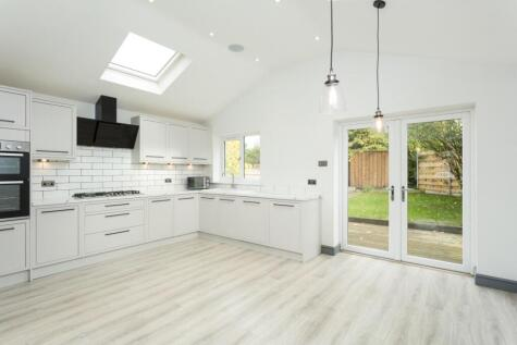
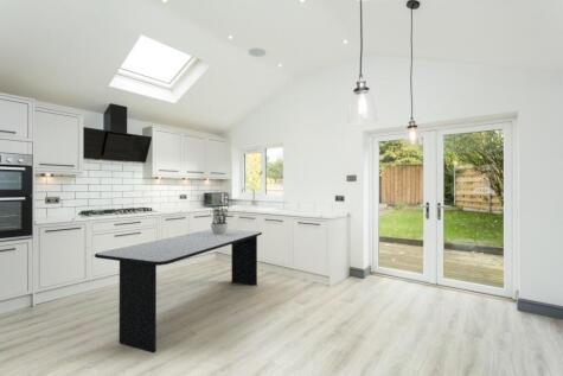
+ dining table (190, 256)
+ potted plant (220, 217)
